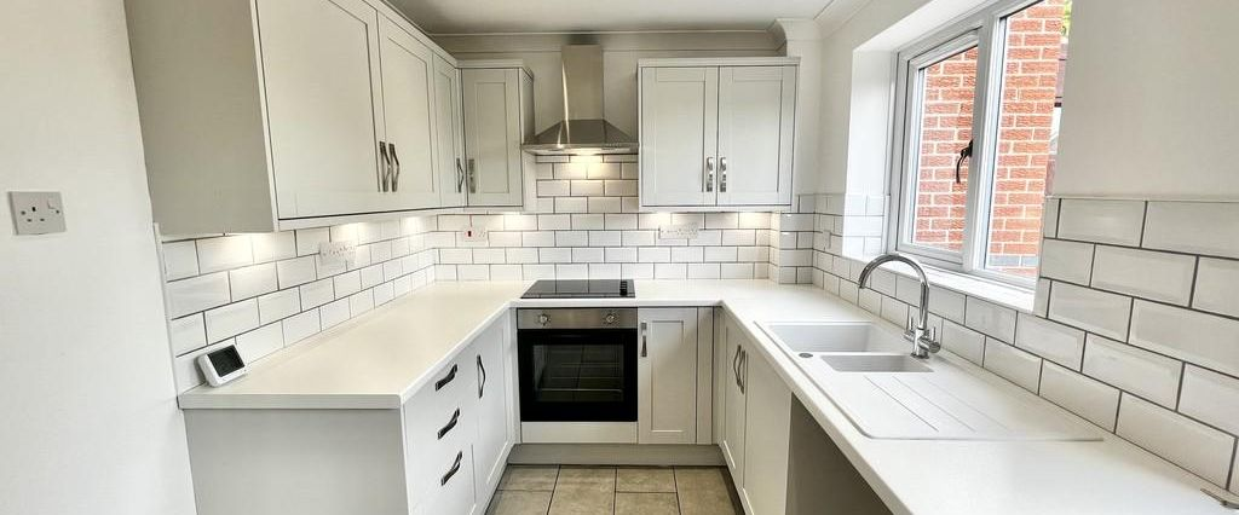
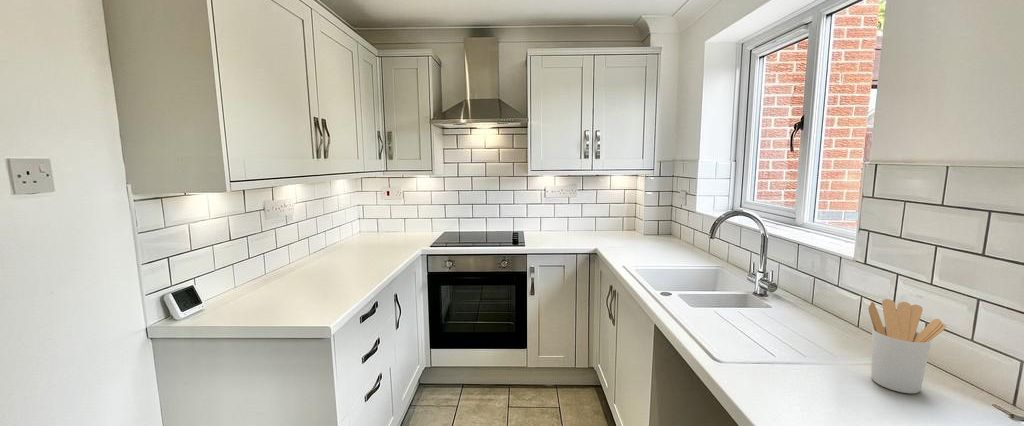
+ utensil holder (898, 342)
